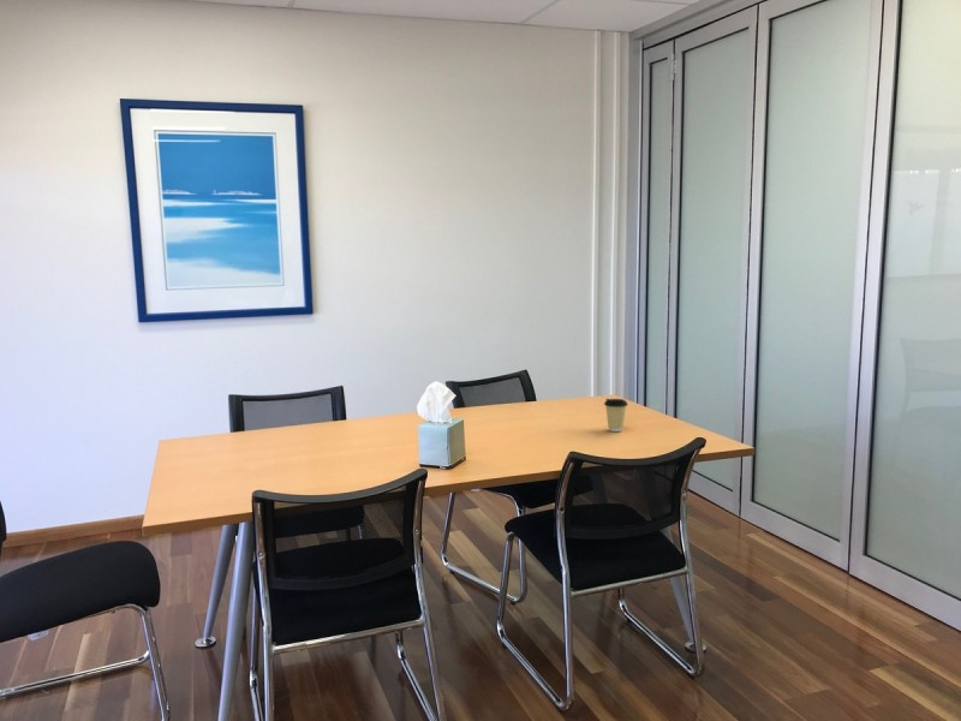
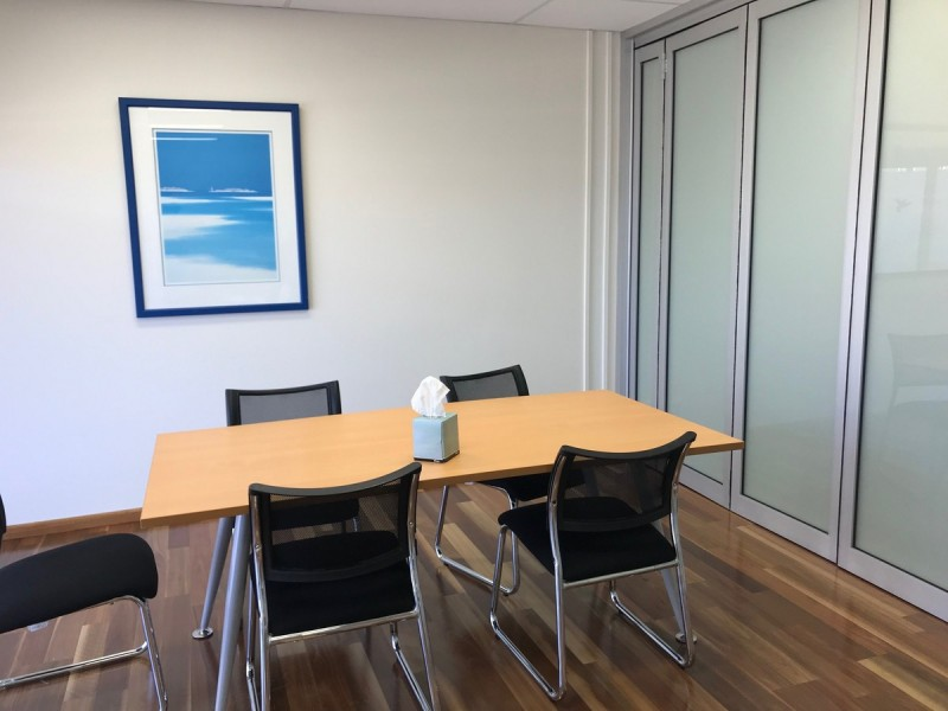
- coffee cup (615, 415)
